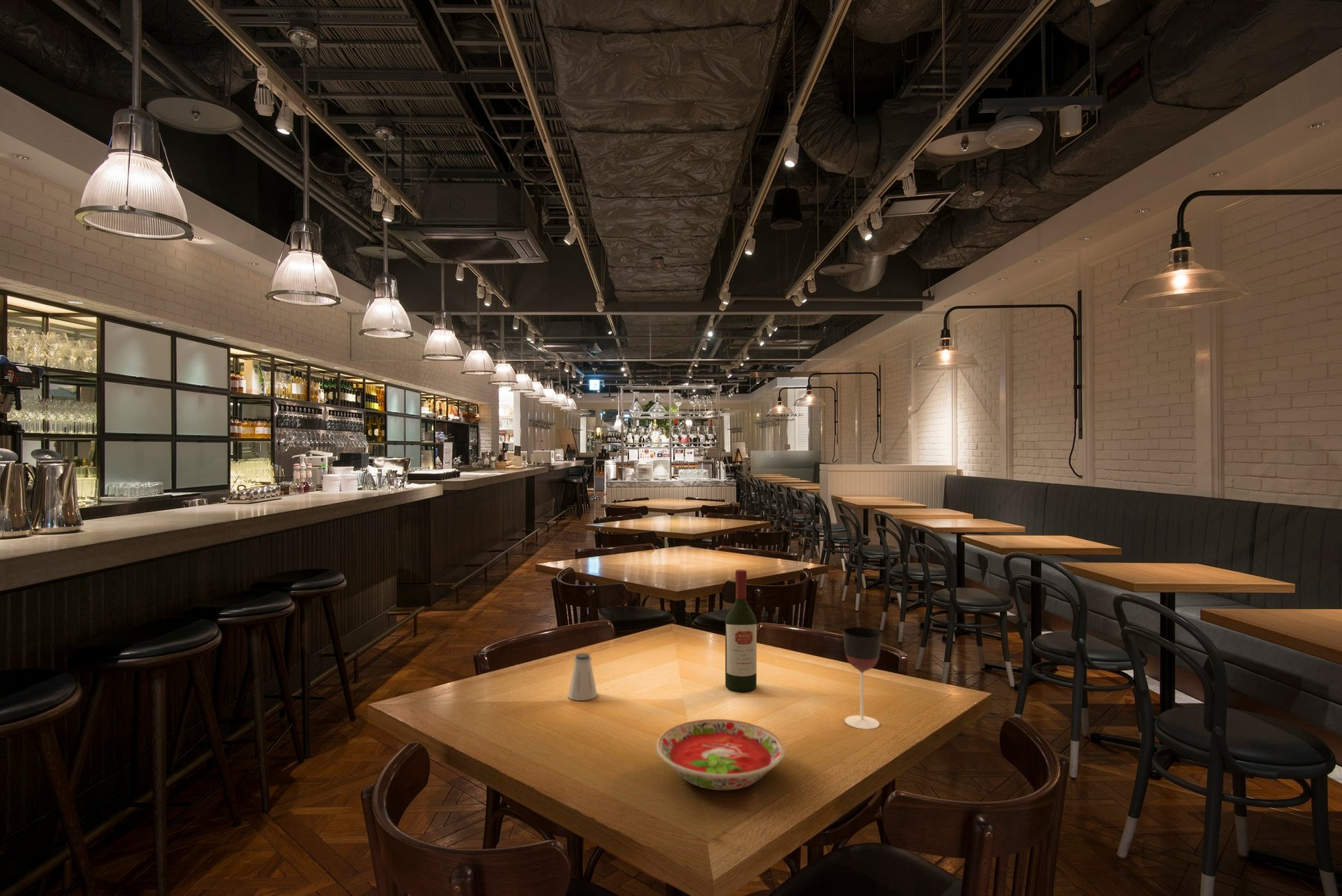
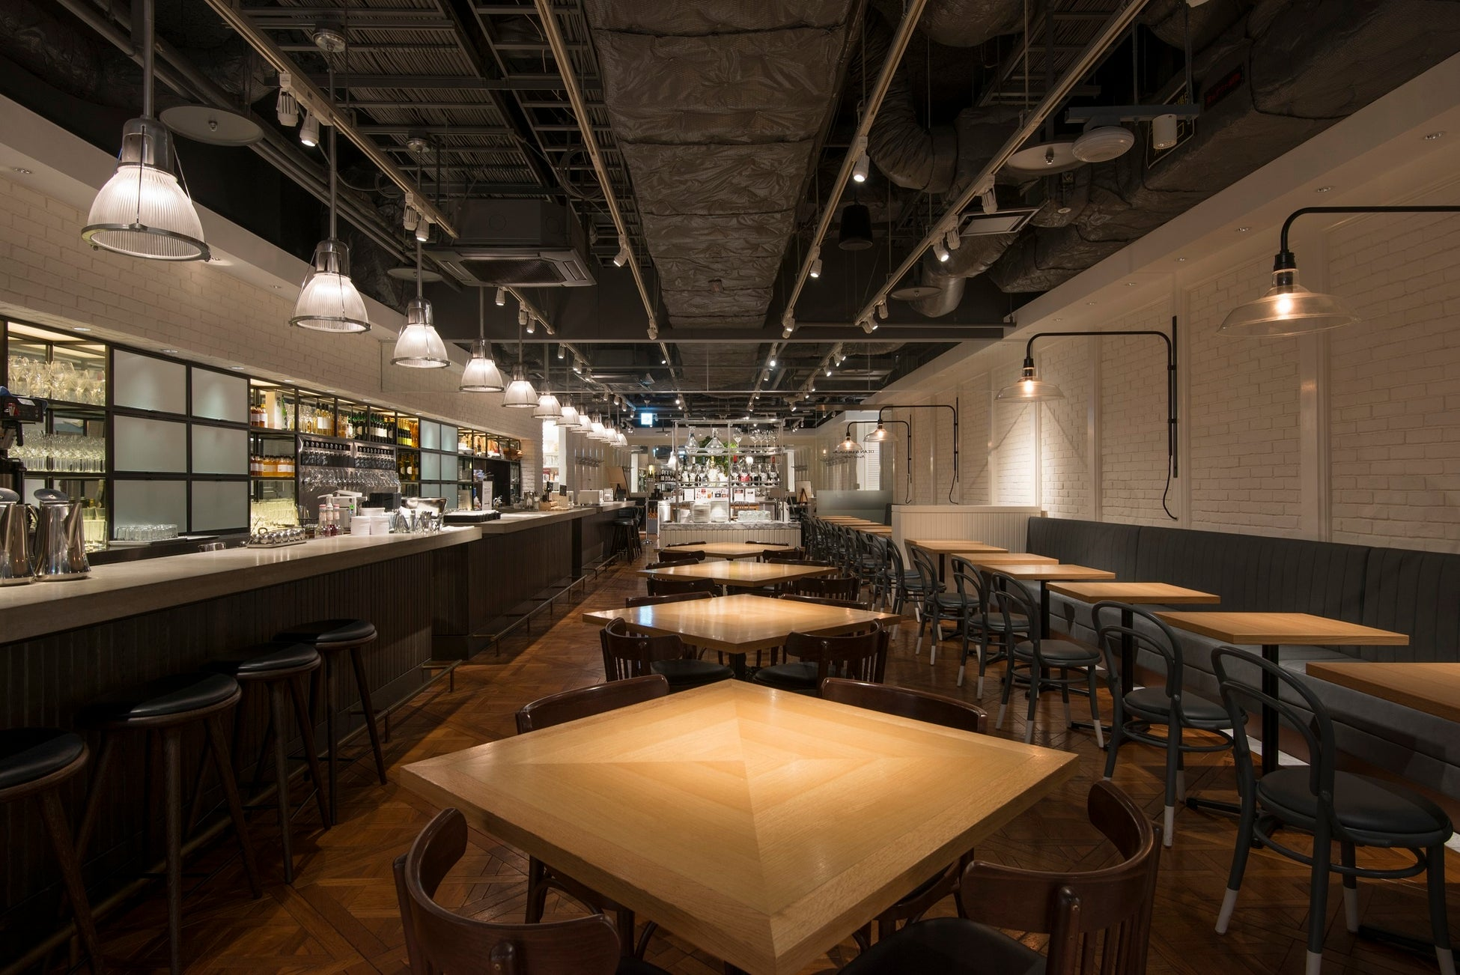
- bowl (720, 757)
- wine bottle (741, 628)
- wineglass (862, 676)
- saltshaker (582, 675)
